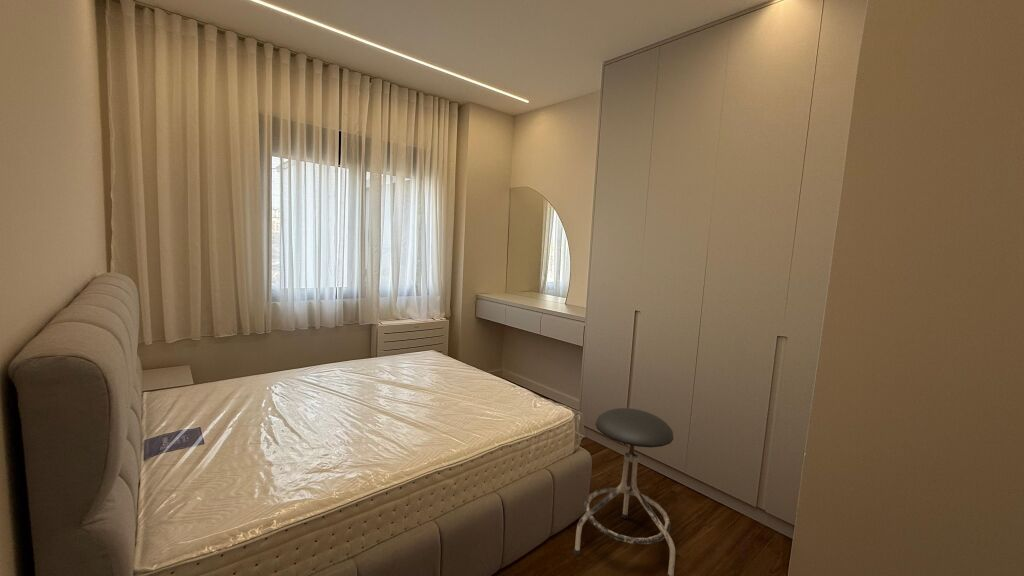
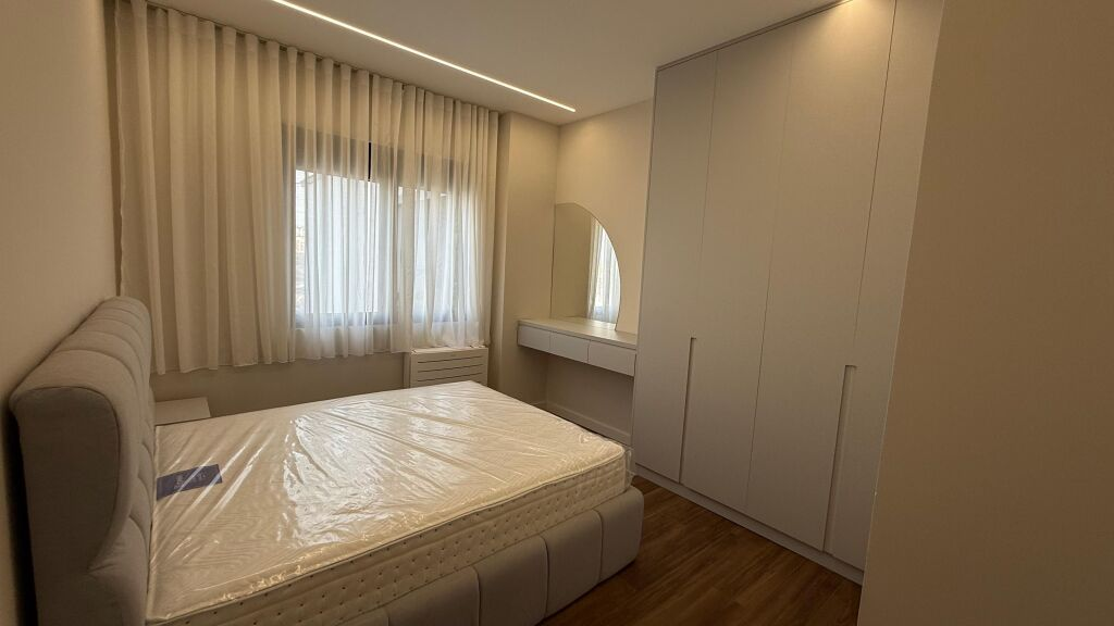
- stool (634, 484)
